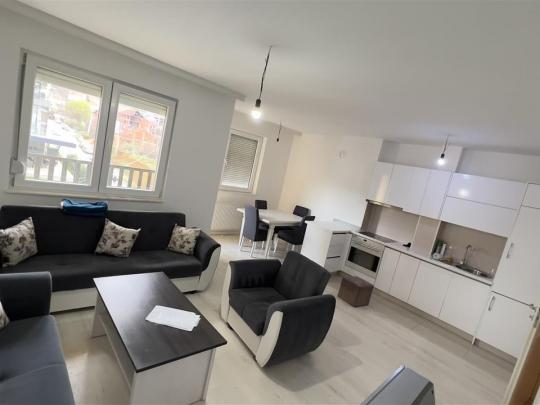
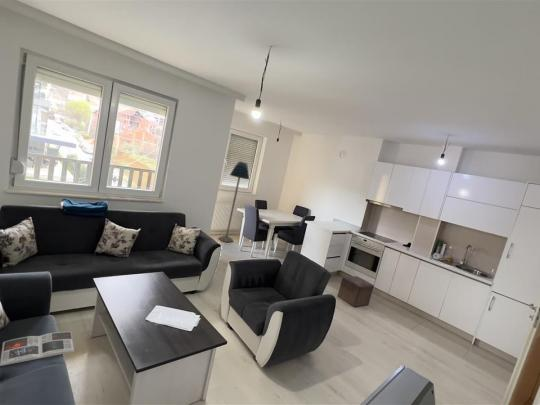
+ magazine (39, 346)
+ floor lamp (234, 201)
